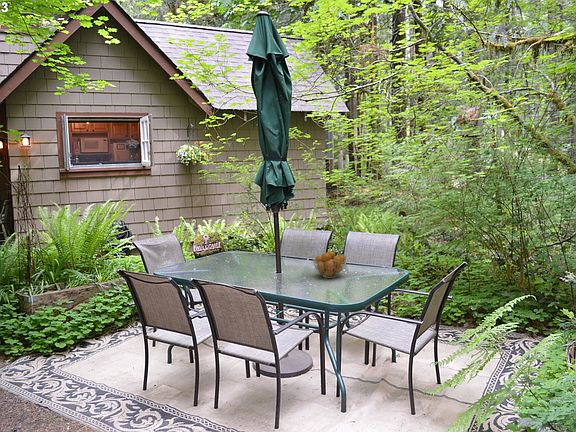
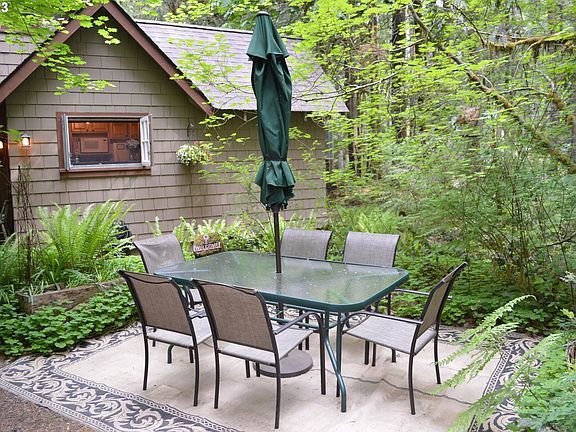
- fruit basket (329, 264)
